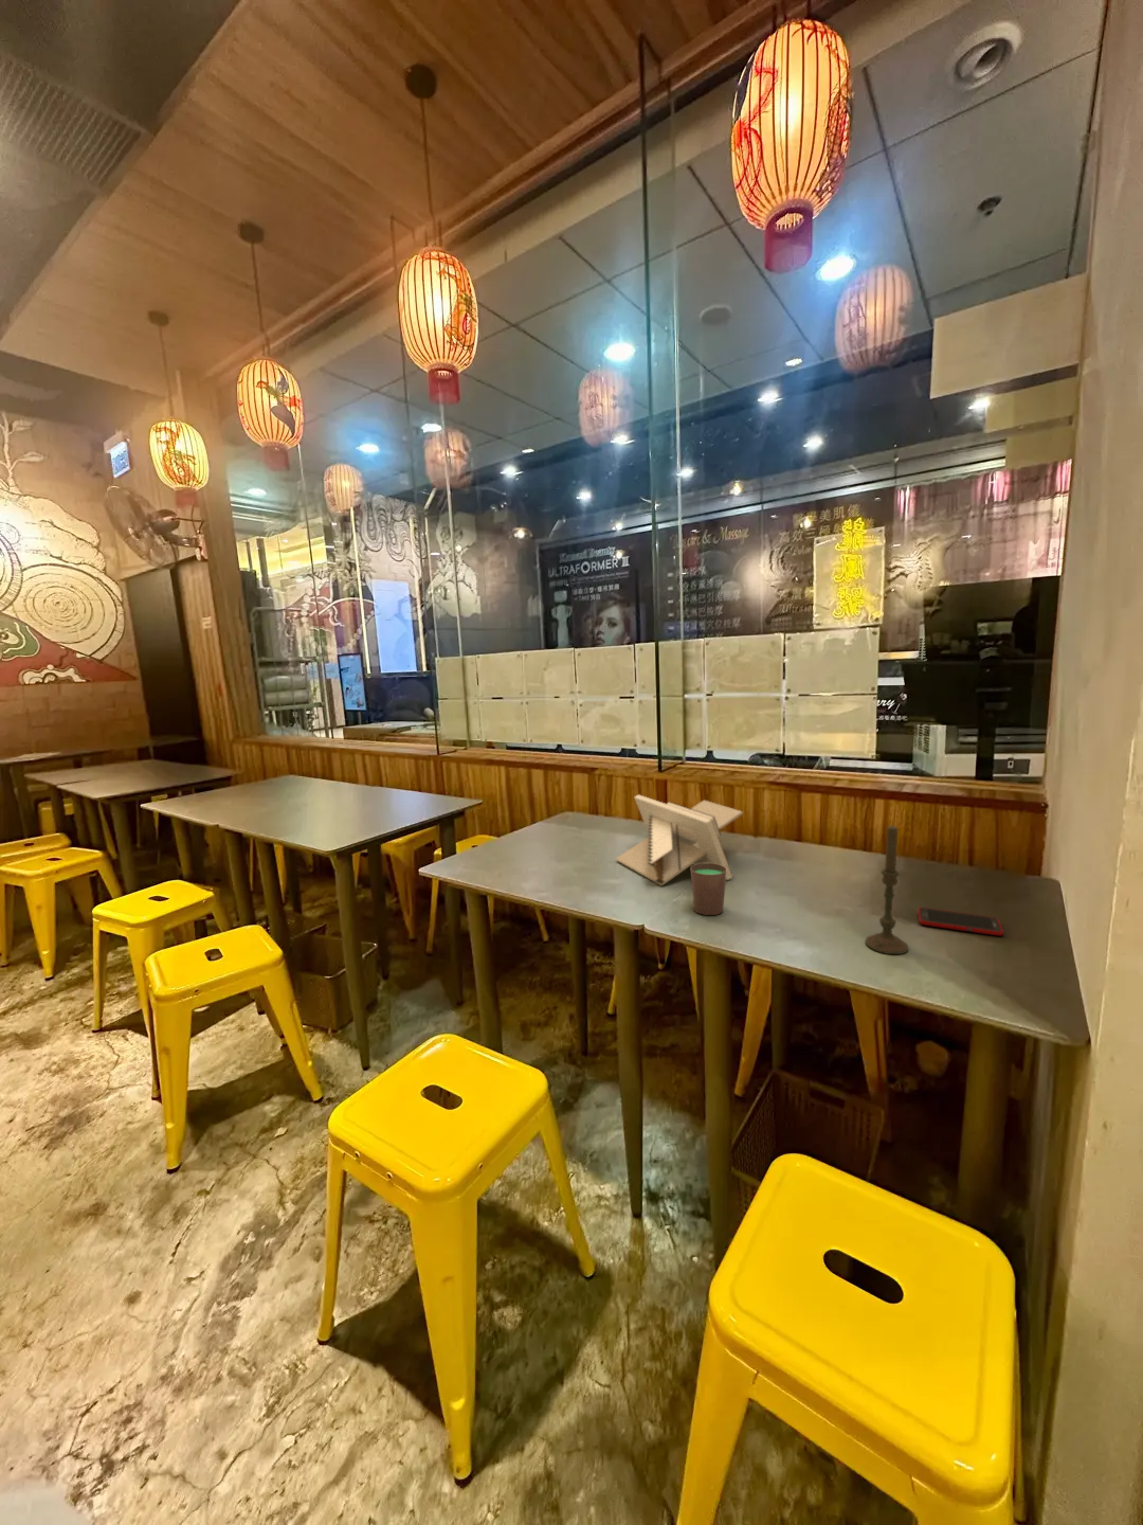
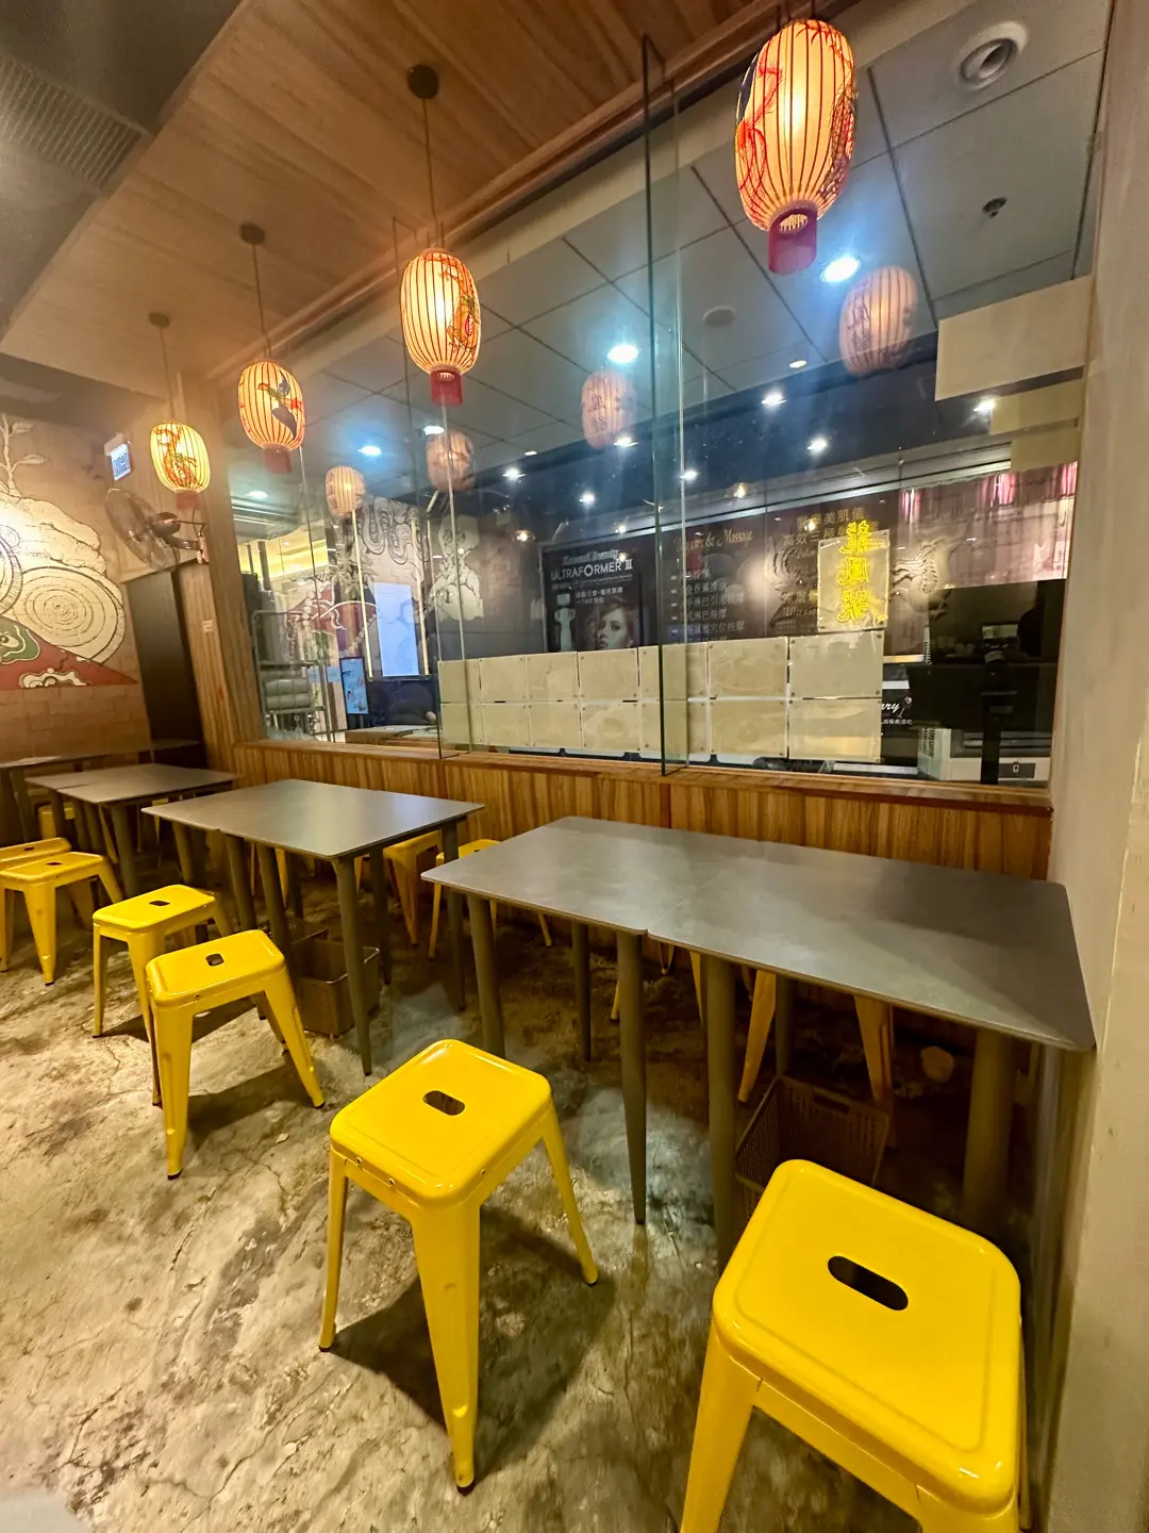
- cell phone (958, 920)
- candle (888, 885)
- architectural model (682, 833)
- cup (708, 889)
